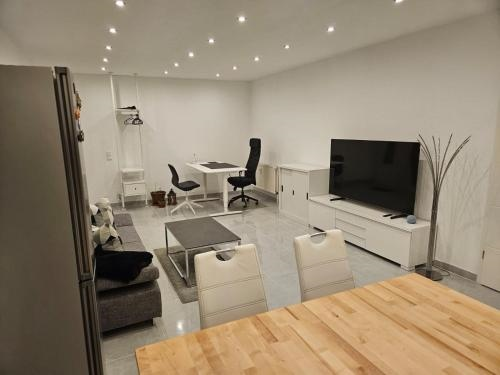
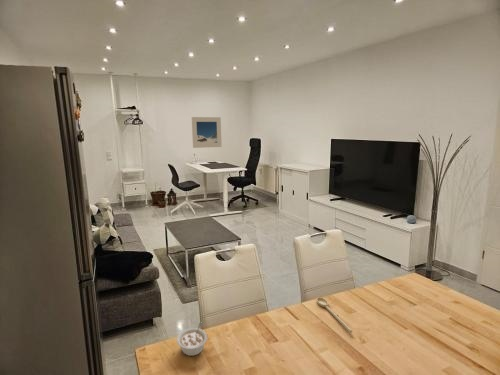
+ spoon (333, 313)
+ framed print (207, 132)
+ legume (192, 341)
